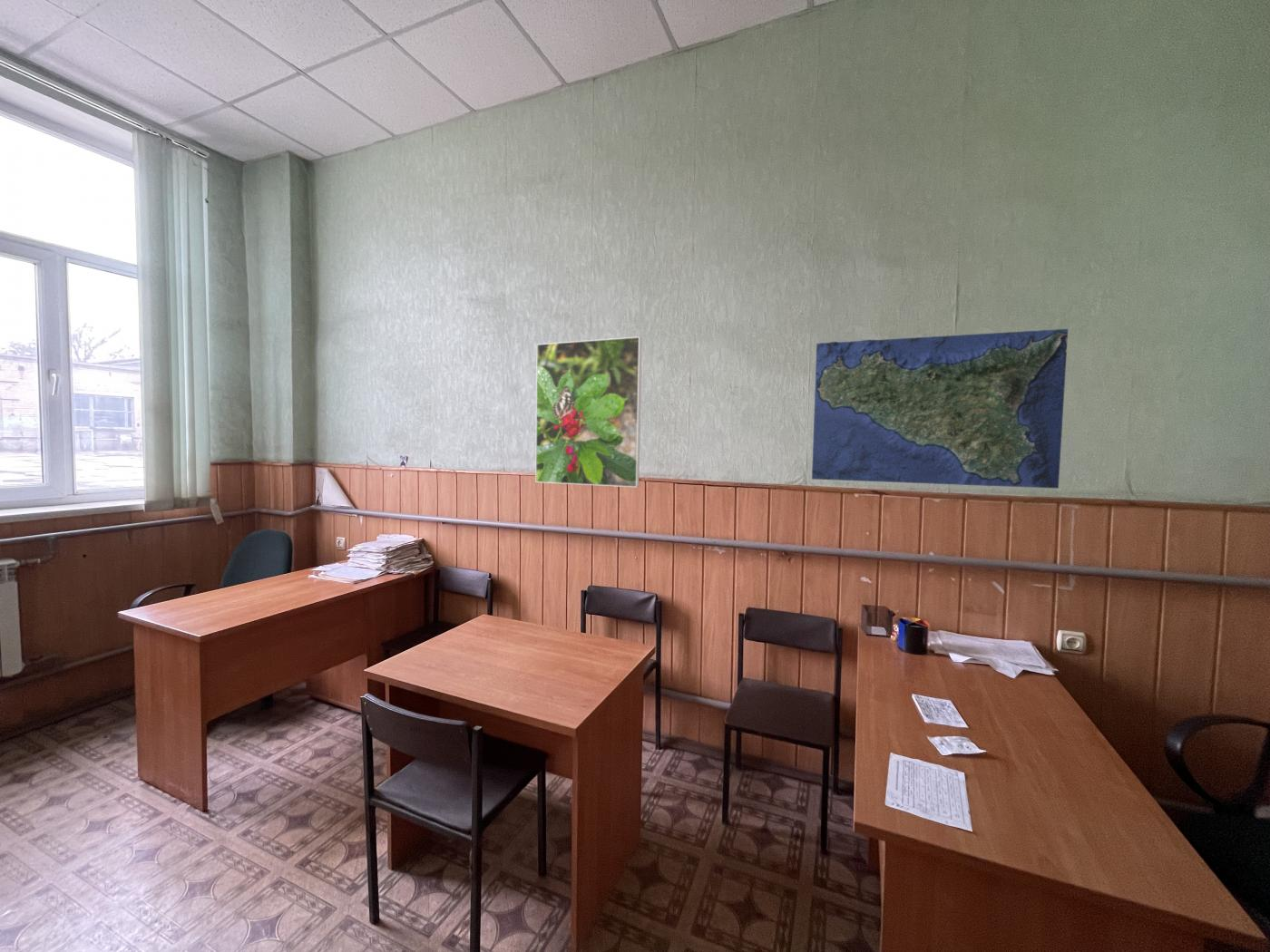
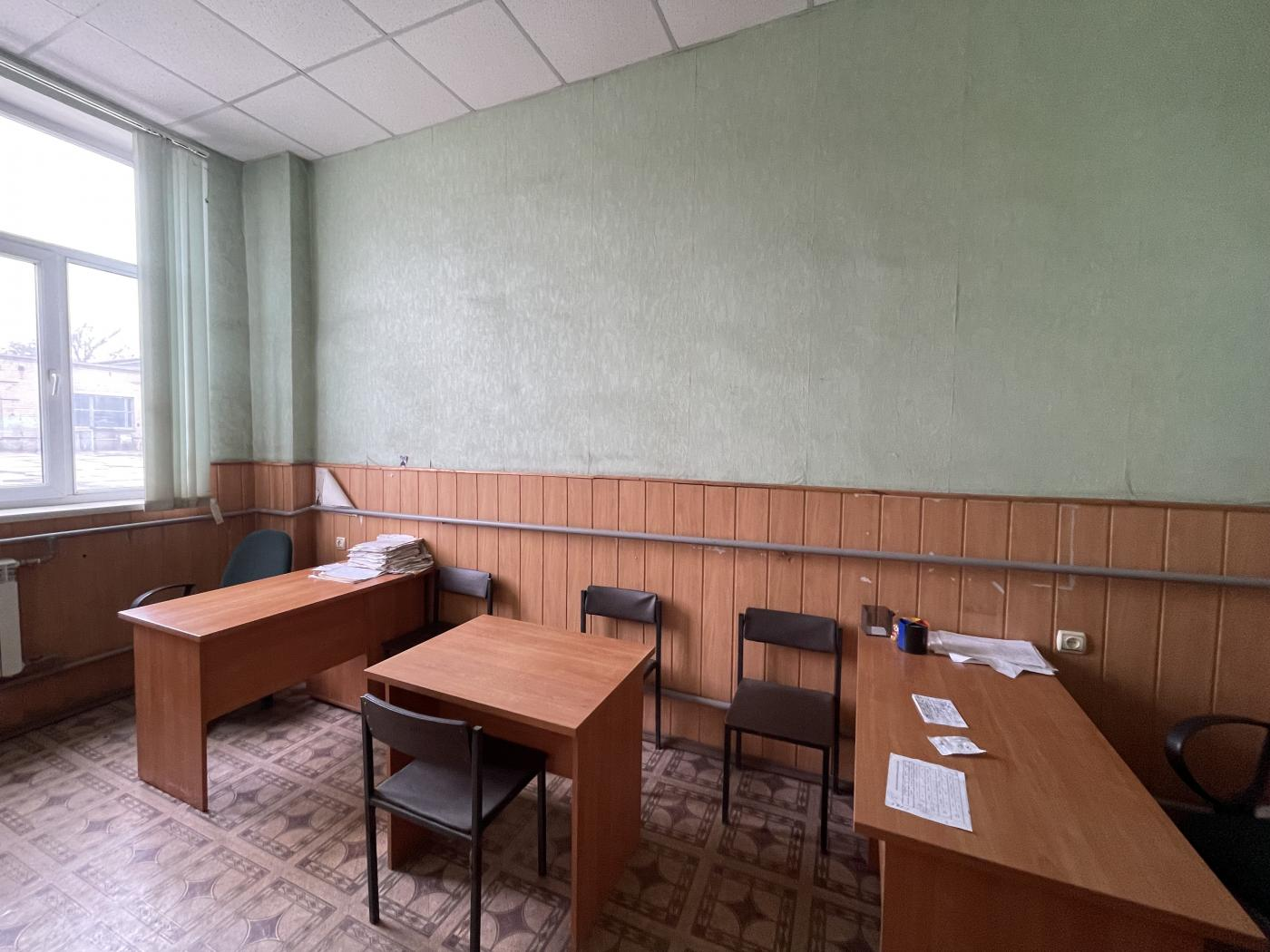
- map (930, 410)
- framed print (586, 413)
